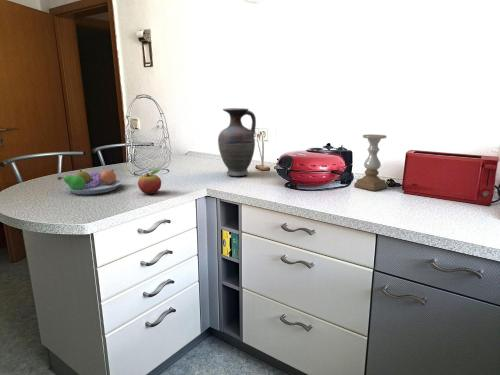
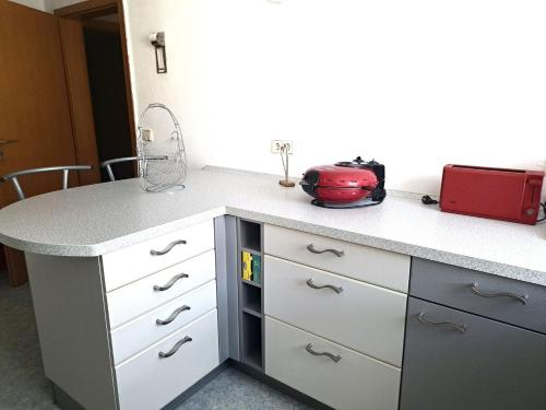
- fruit (149, 181)
- vase (237, 142)
- fruit bowl (91, 179)
- candle holder (372, 161)
